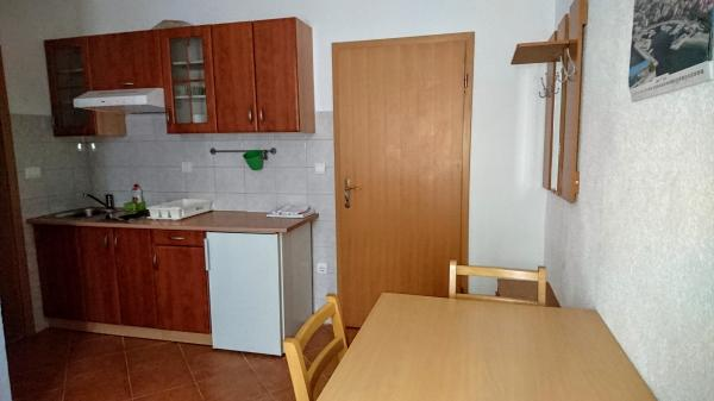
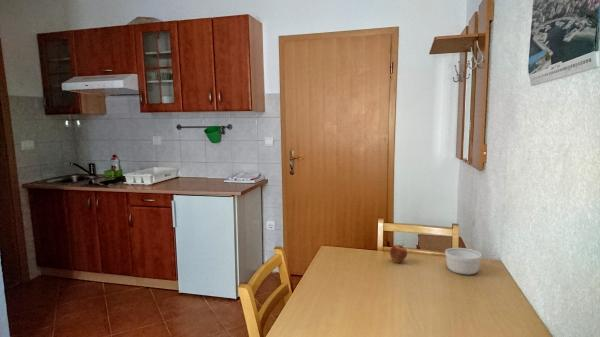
+ ramekin (462, 261)
+ fruit (398, 252)
